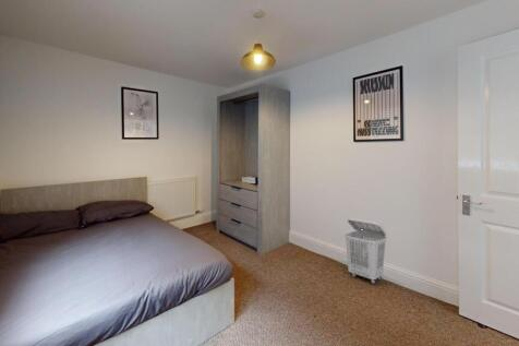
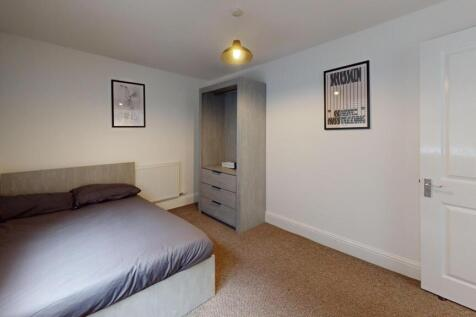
- laundry basket (364, 248)
